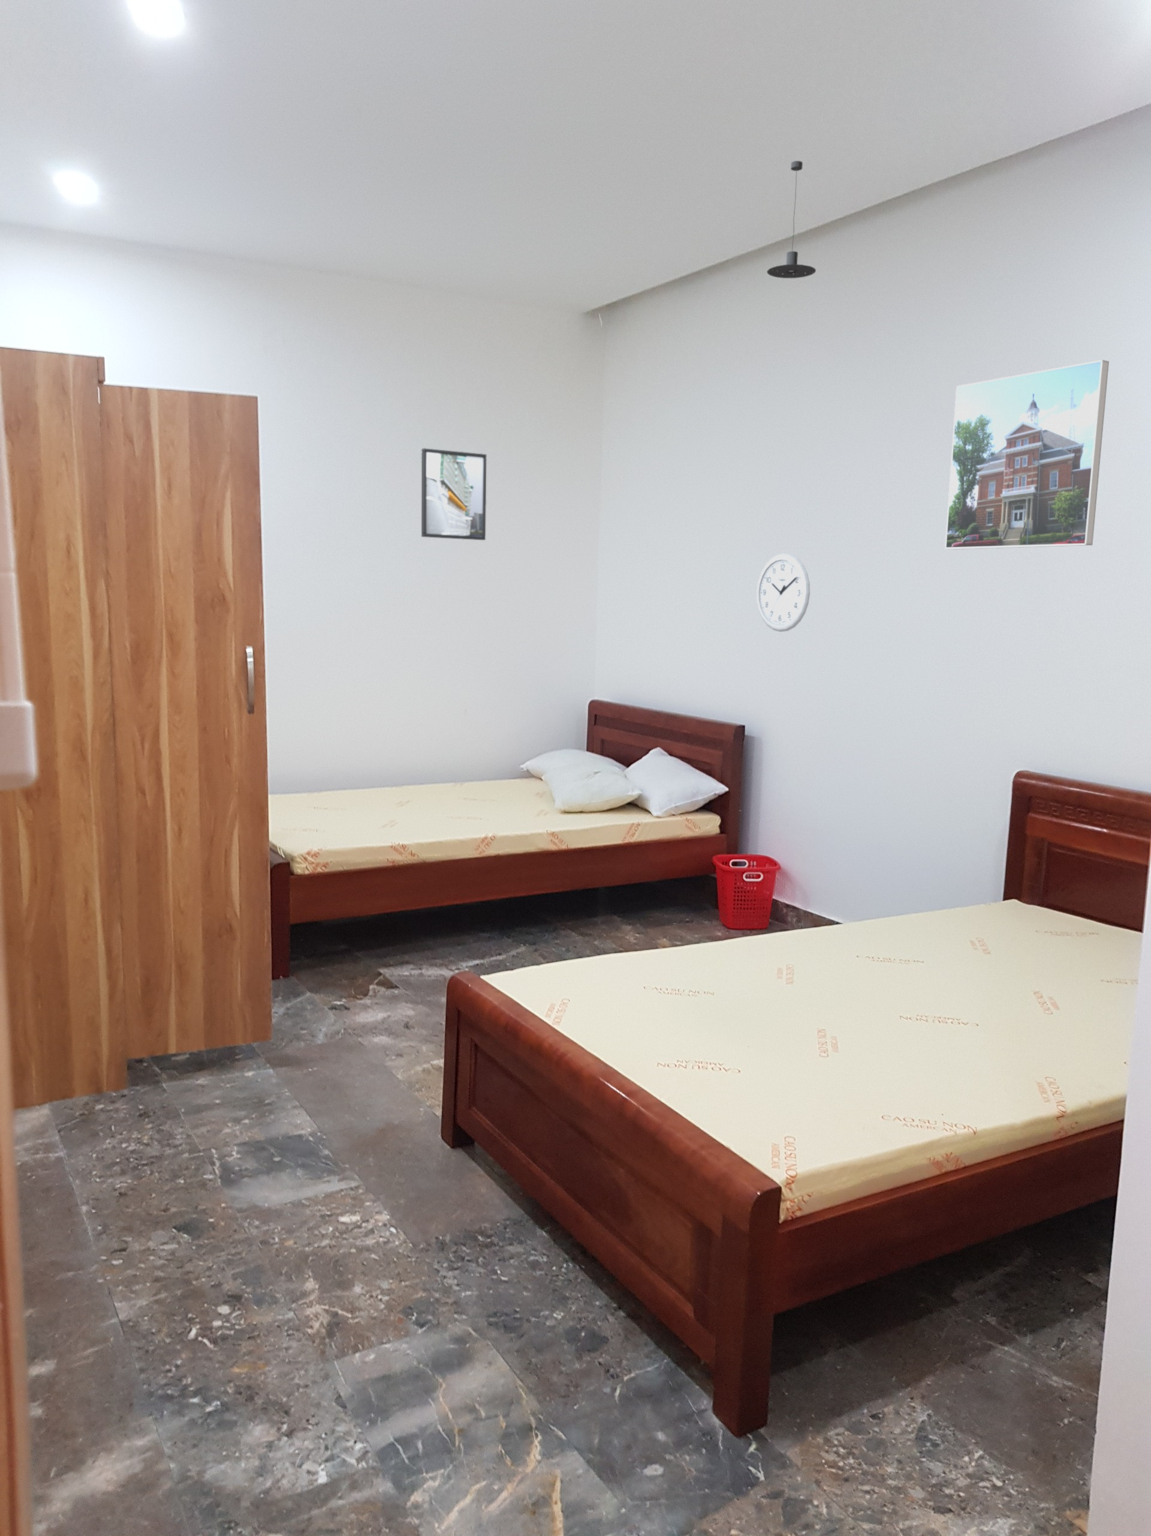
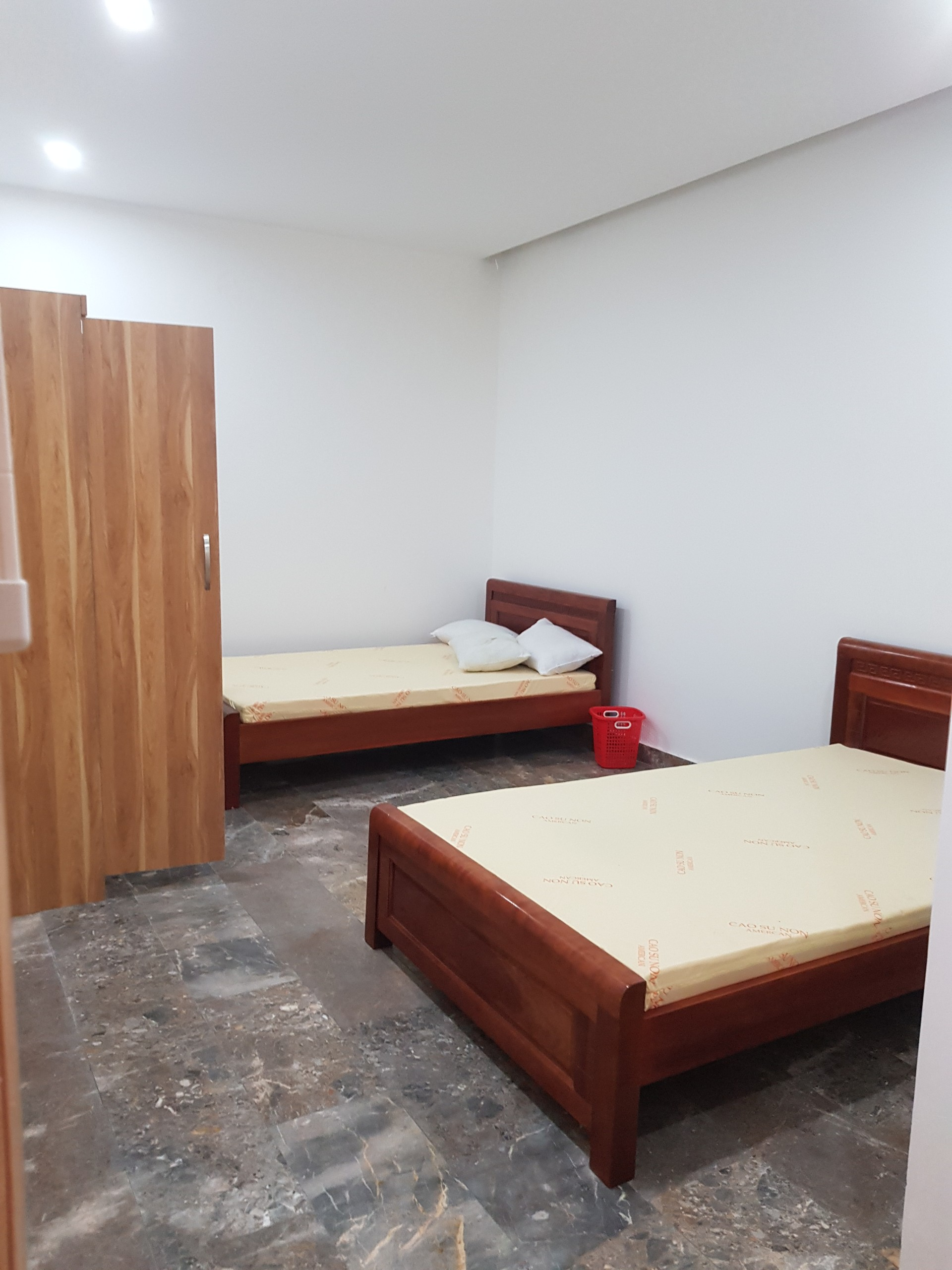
- wall clock (781, 593)
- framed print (453, 495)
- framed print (1020, 461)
- pendant light (793, 218)
